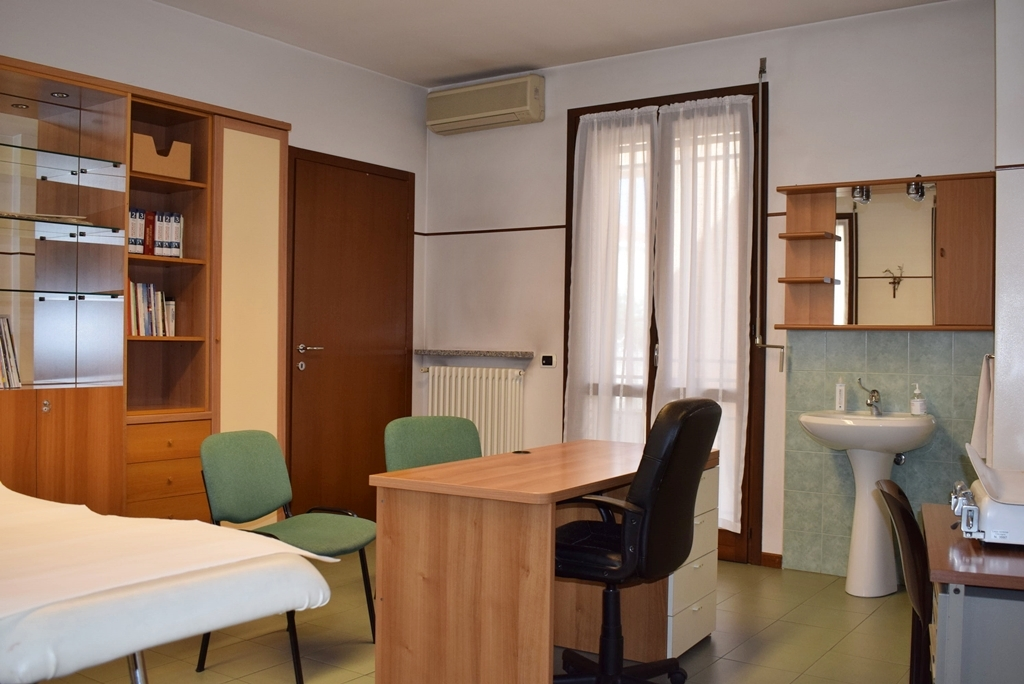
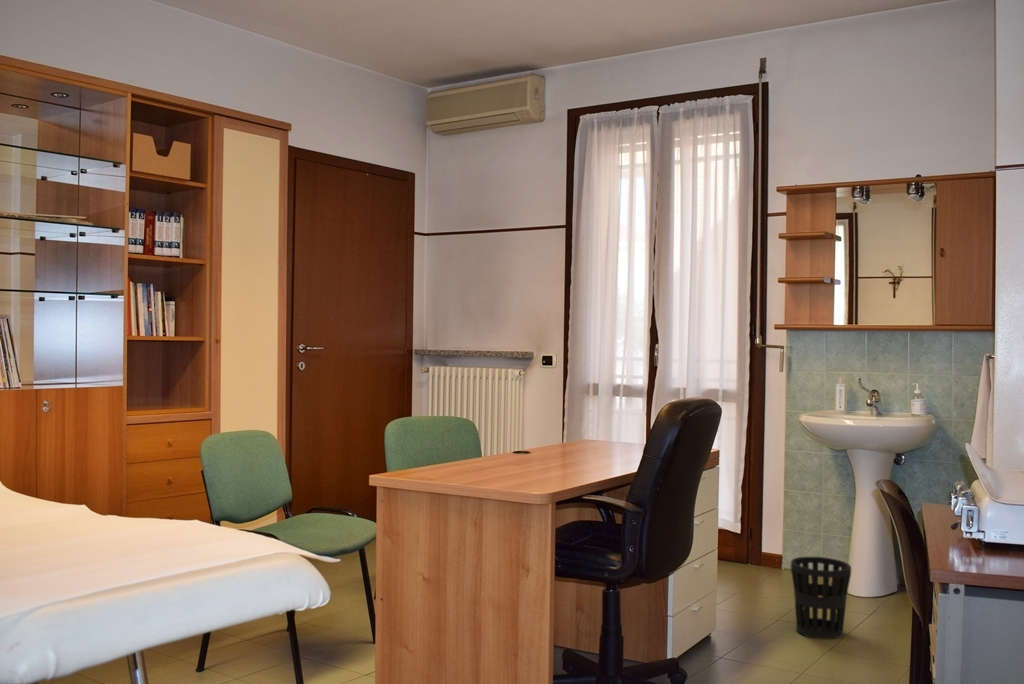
+ wastebasket (820, 597)
